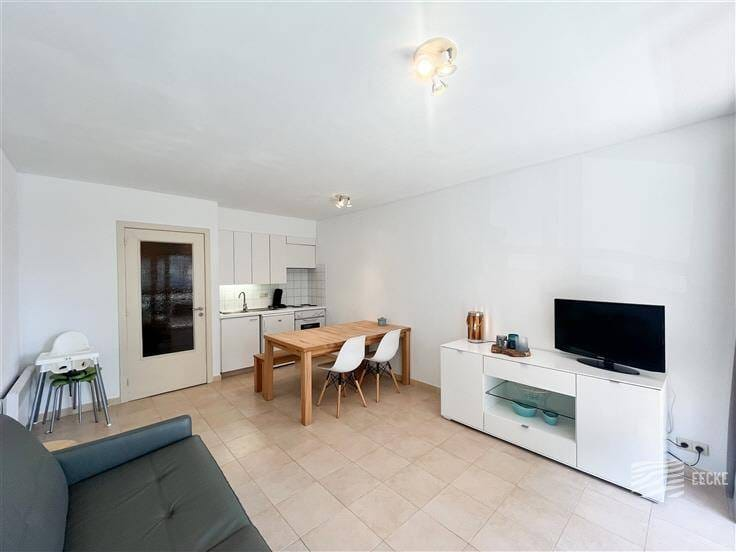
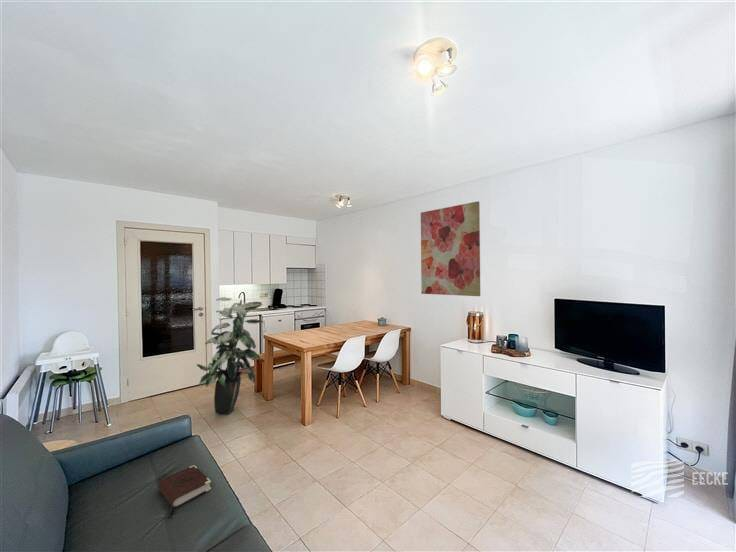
+ indoor plant (231, 353)
+ wall art (448, 251)
+ book (184, 485)
